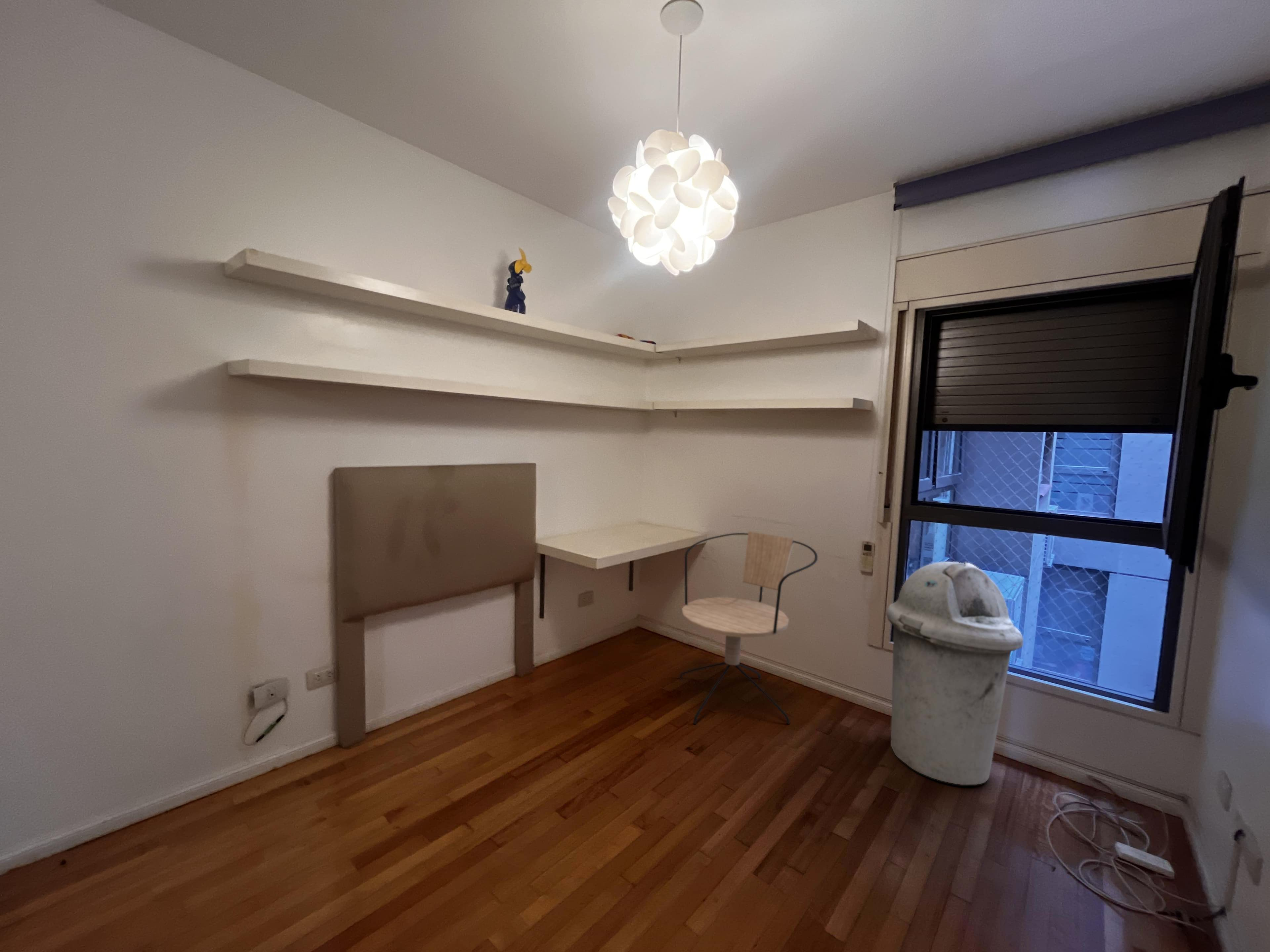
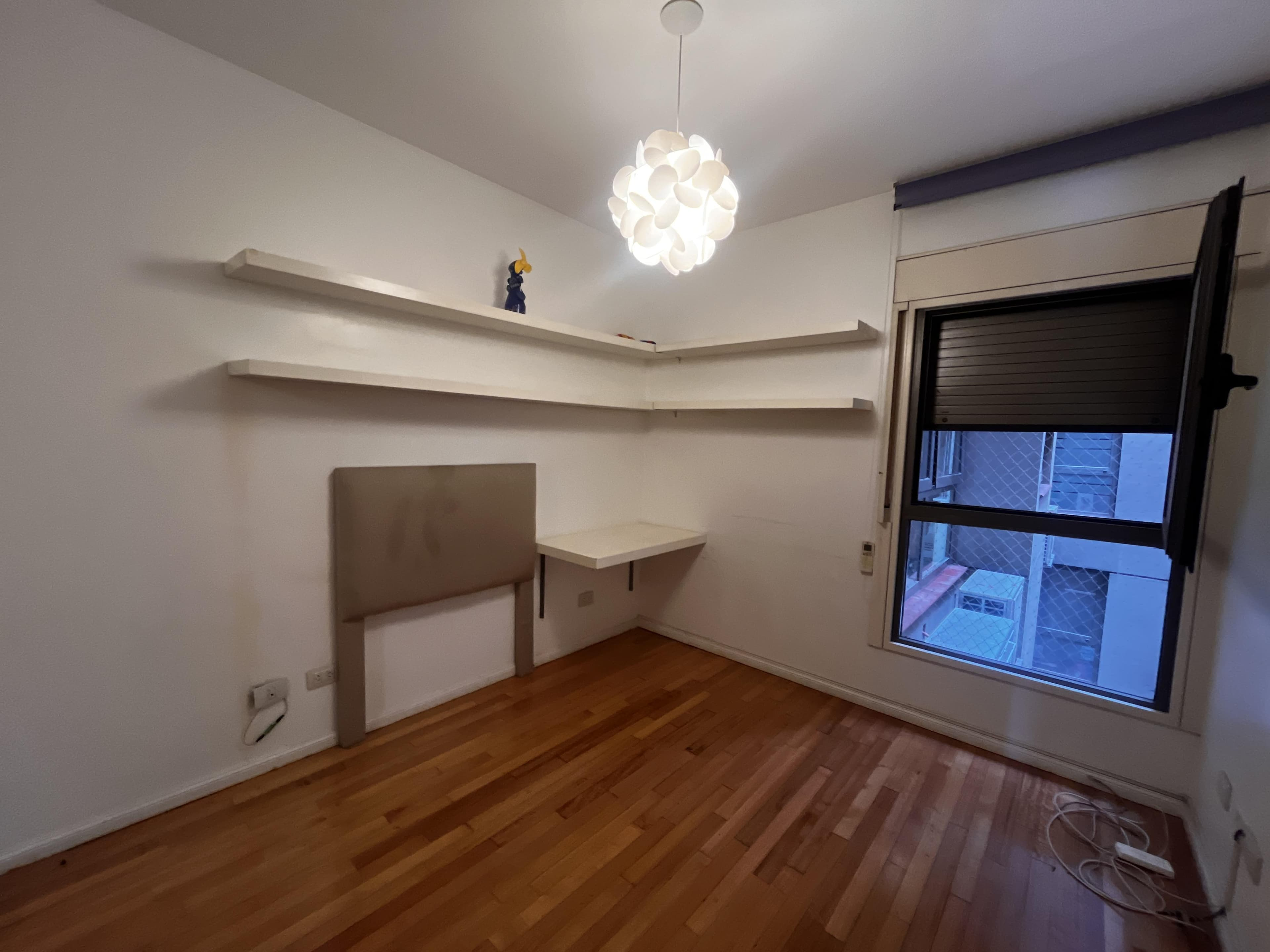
- office chair (737, 620)
- trash can (948, 661)
